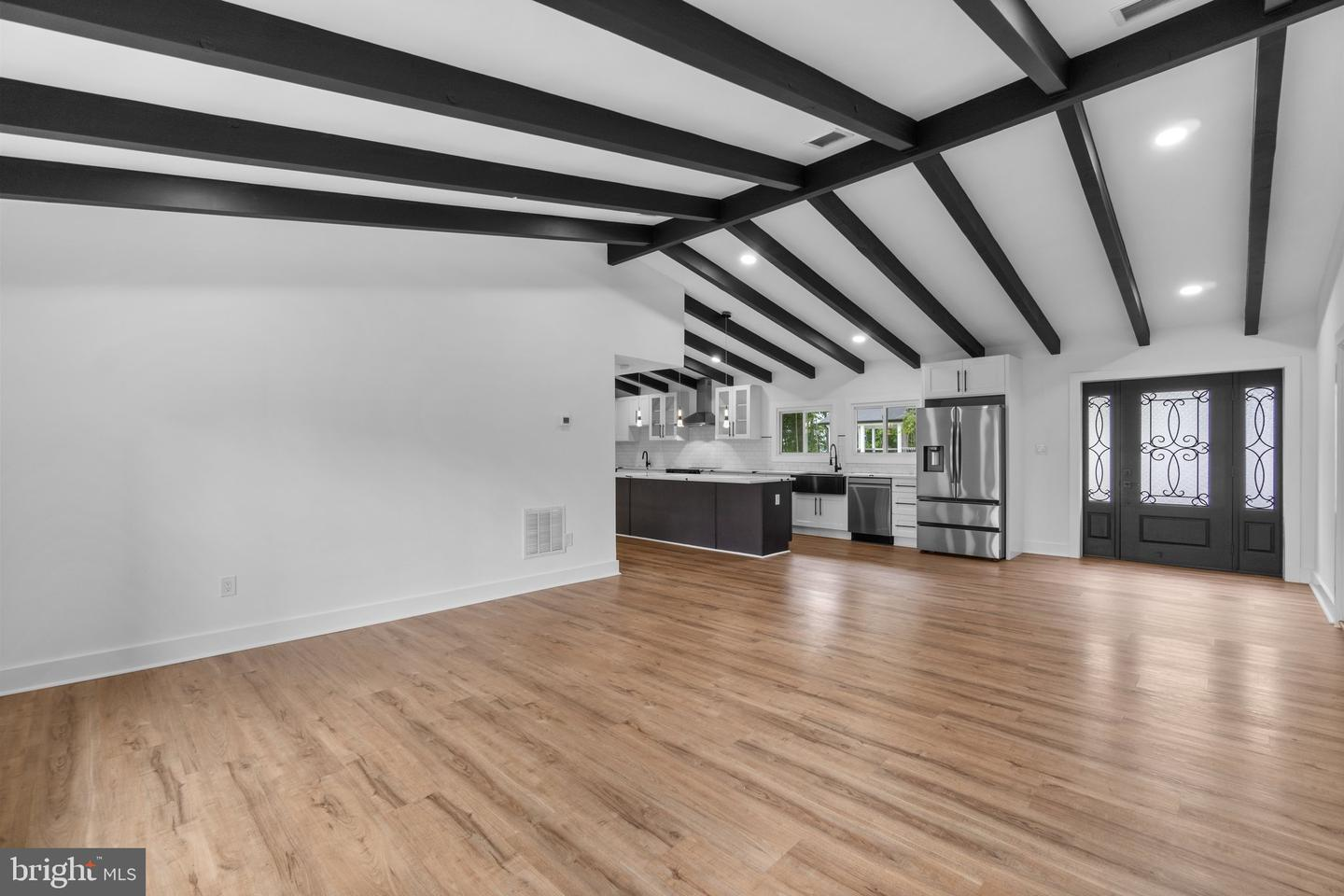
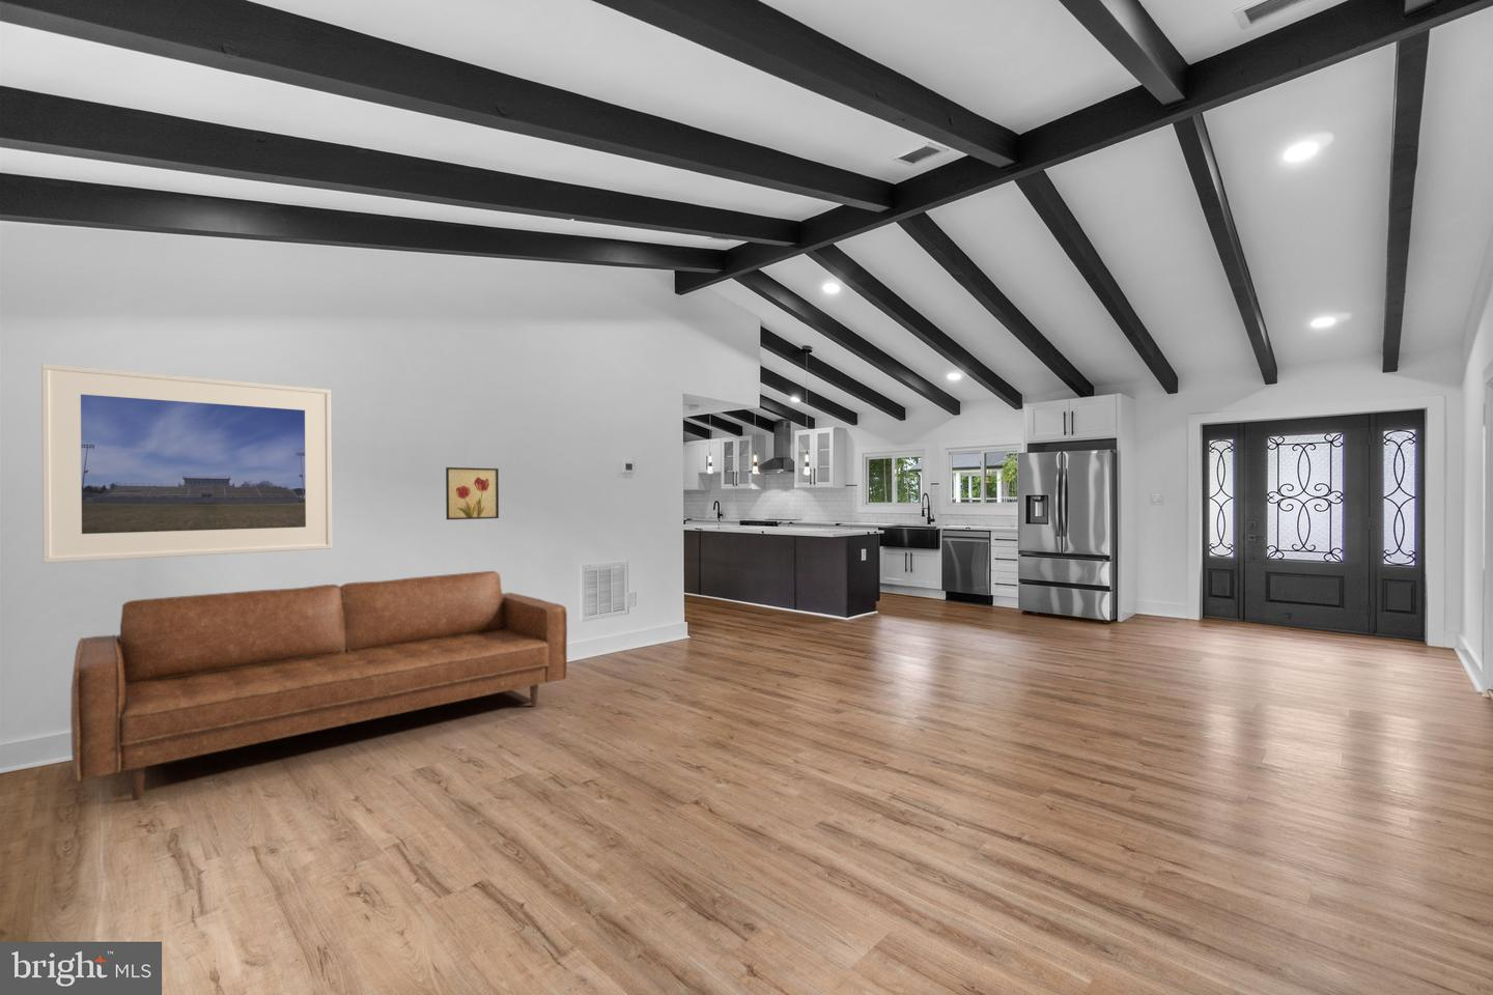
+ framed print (202, 466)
+ sofa (351, 657)
+ wall art (472, 493)
